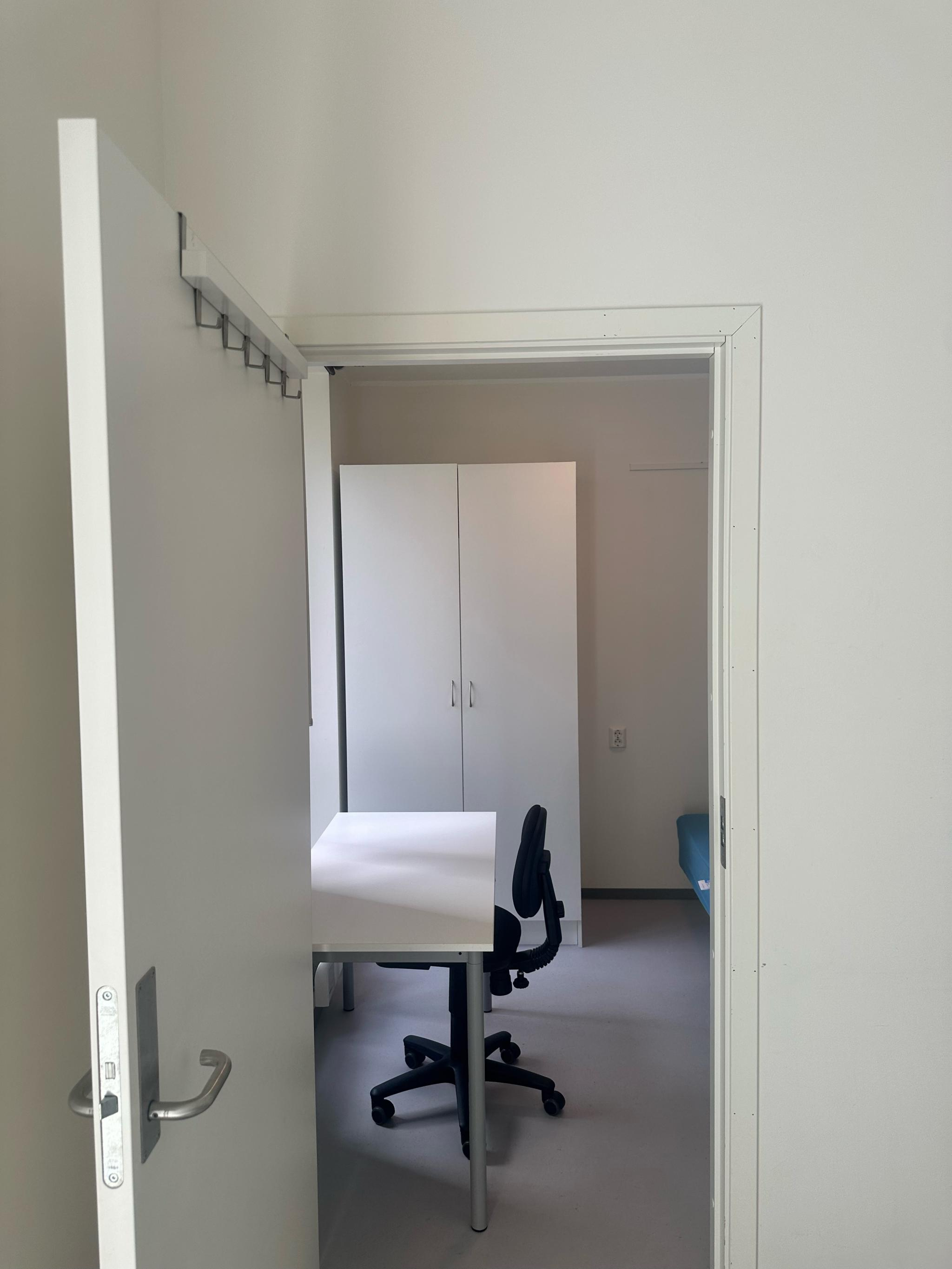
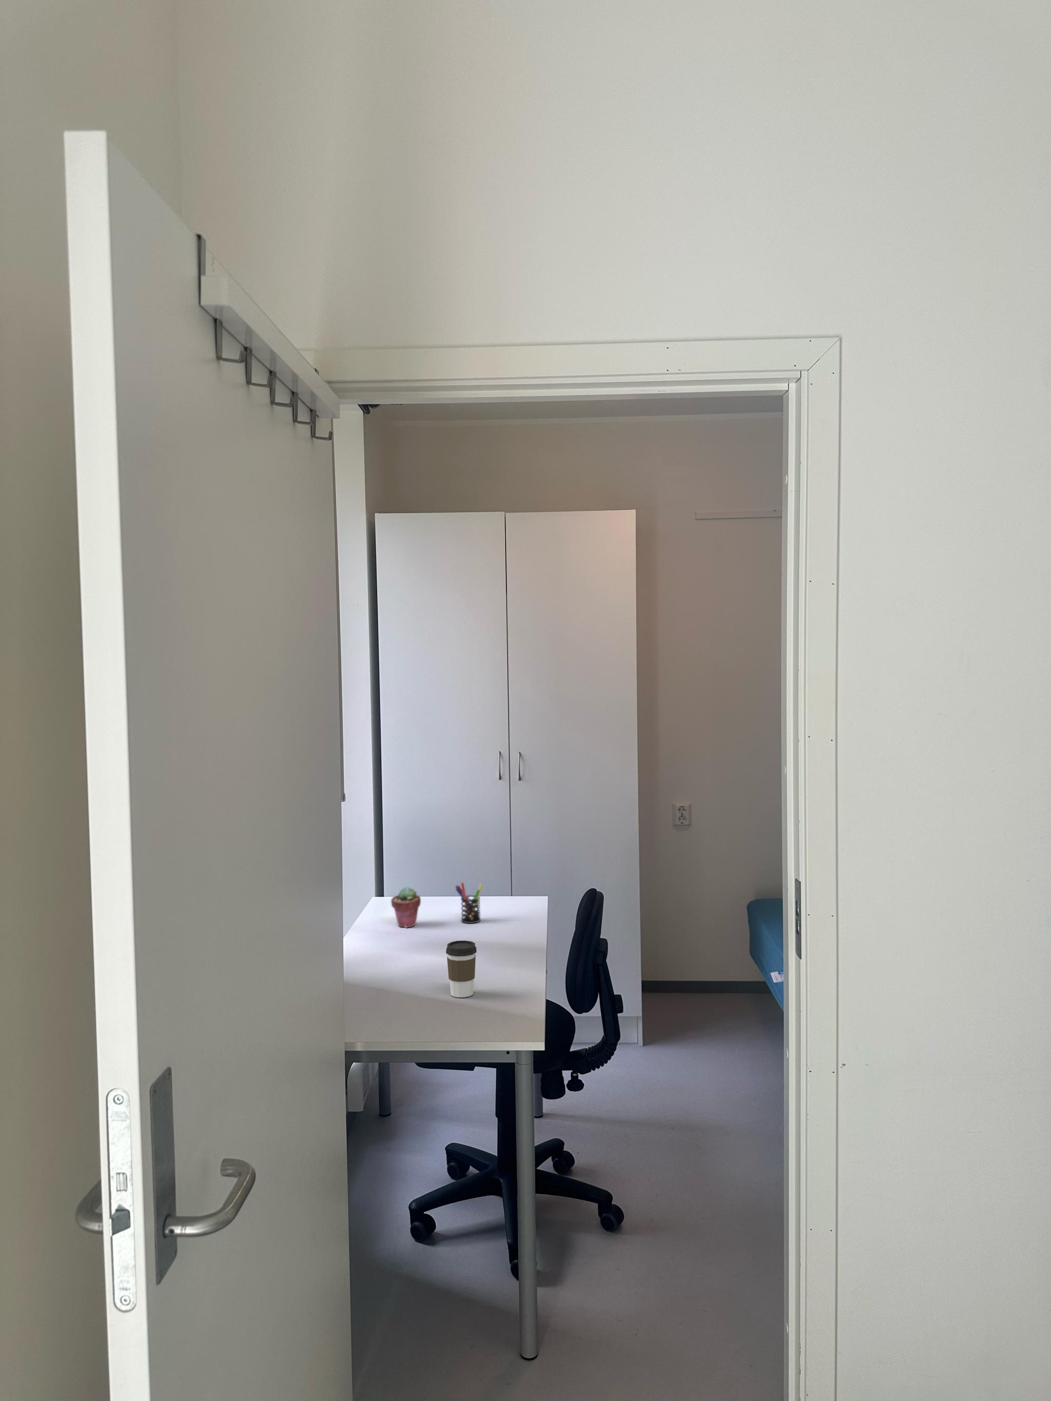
+ pen holder (470, 901)
+ potted succulent (406, 905)
+ coffee cup (461, 969)
